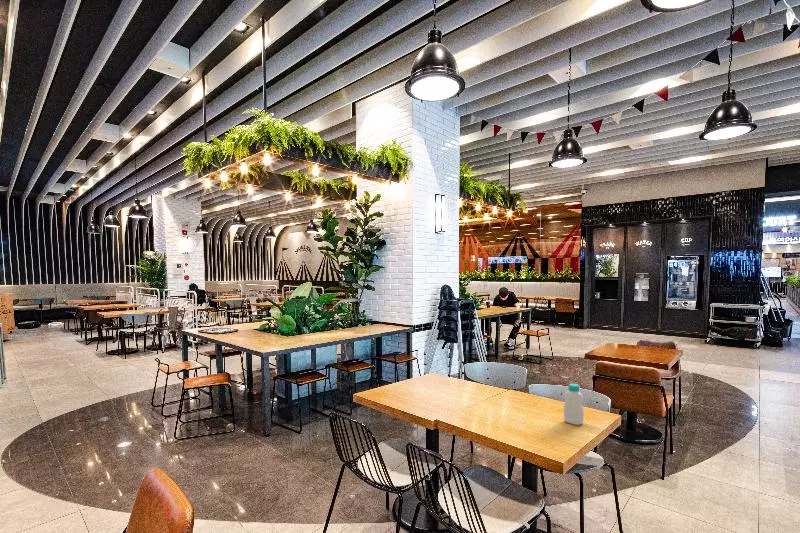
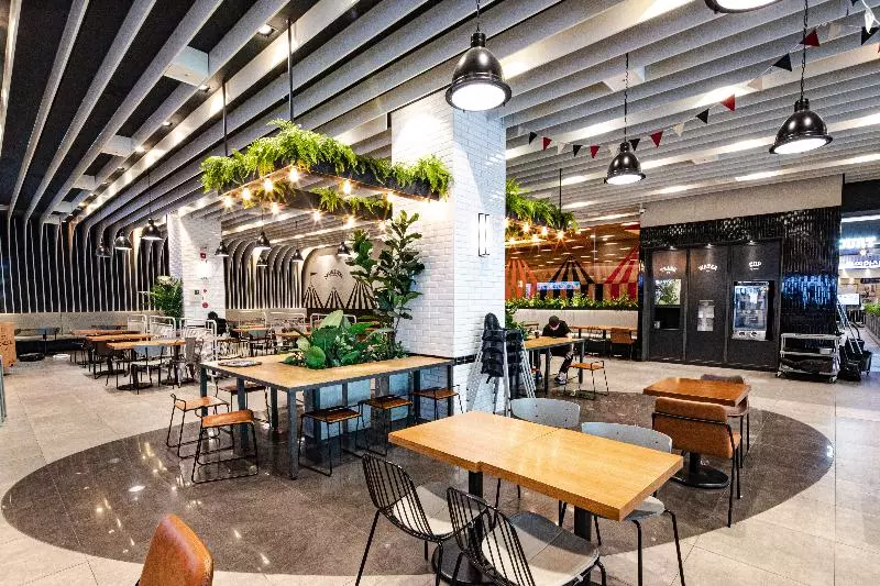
- bottle (573, 403)
